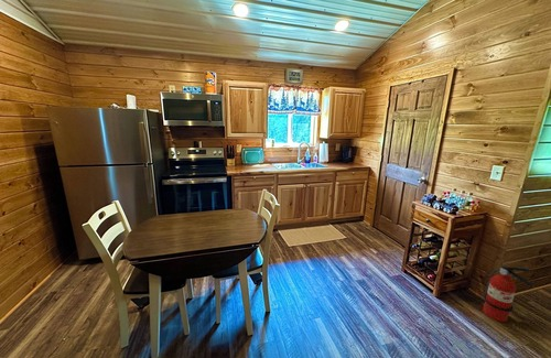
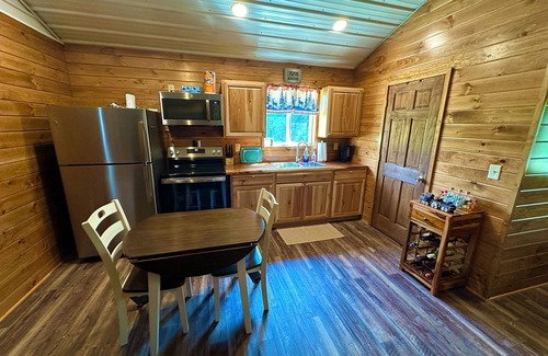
- fire extinguisher (507, 291)
